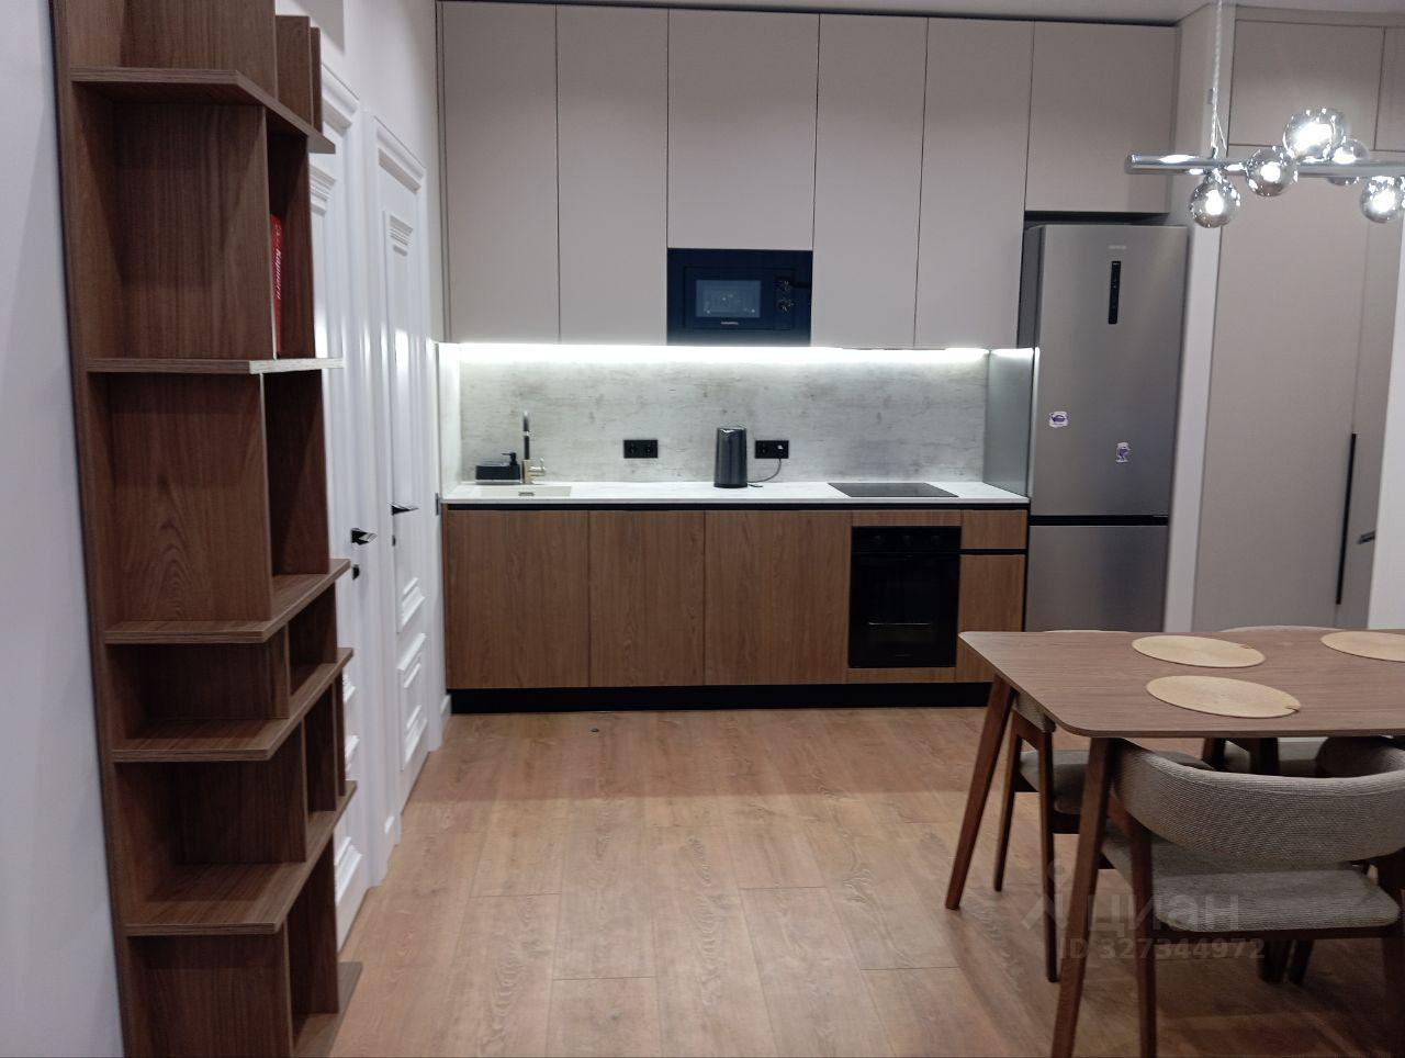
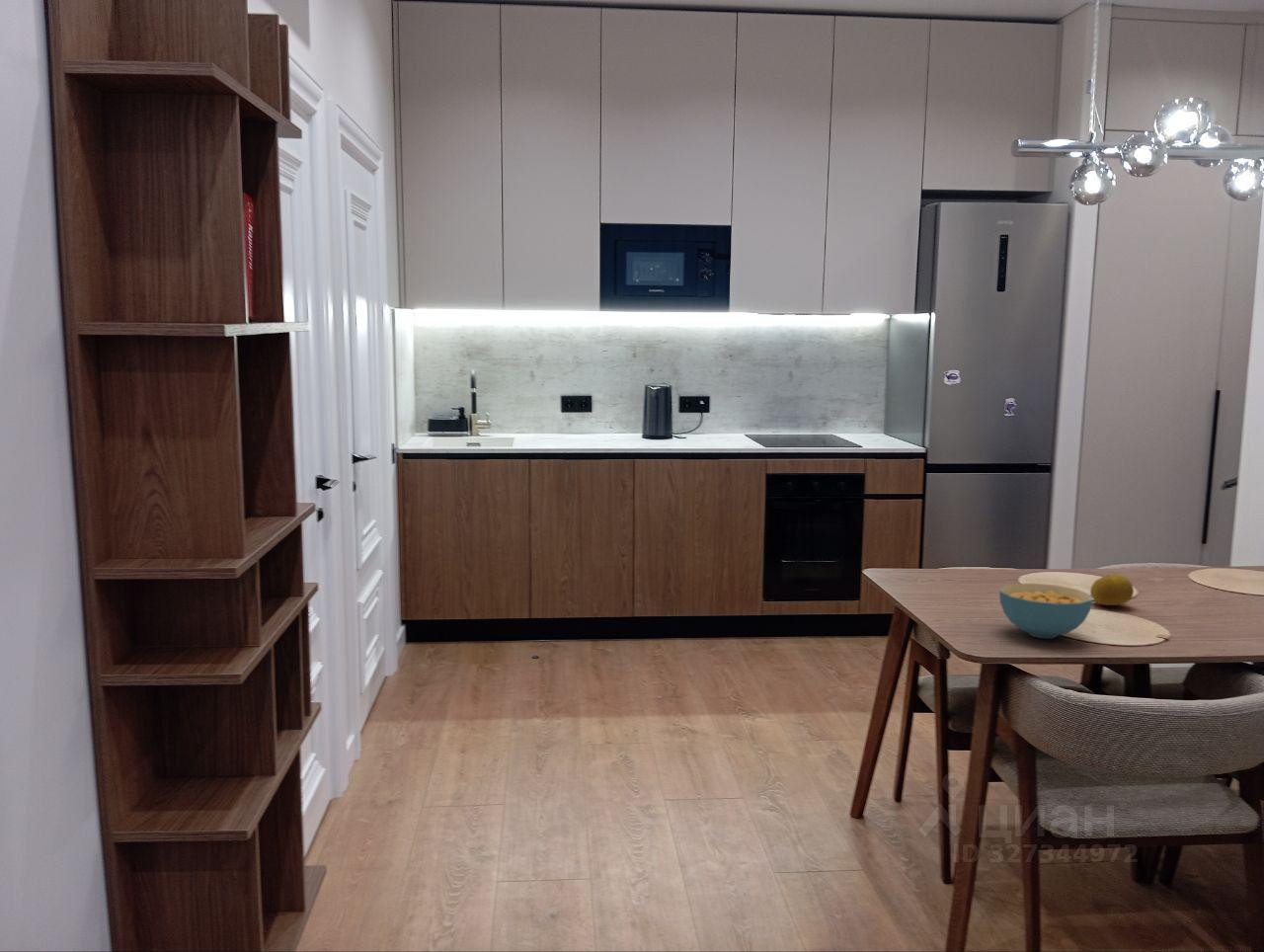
+ fruit (1111, 590)
+ cereal bowl (1043, 613)
